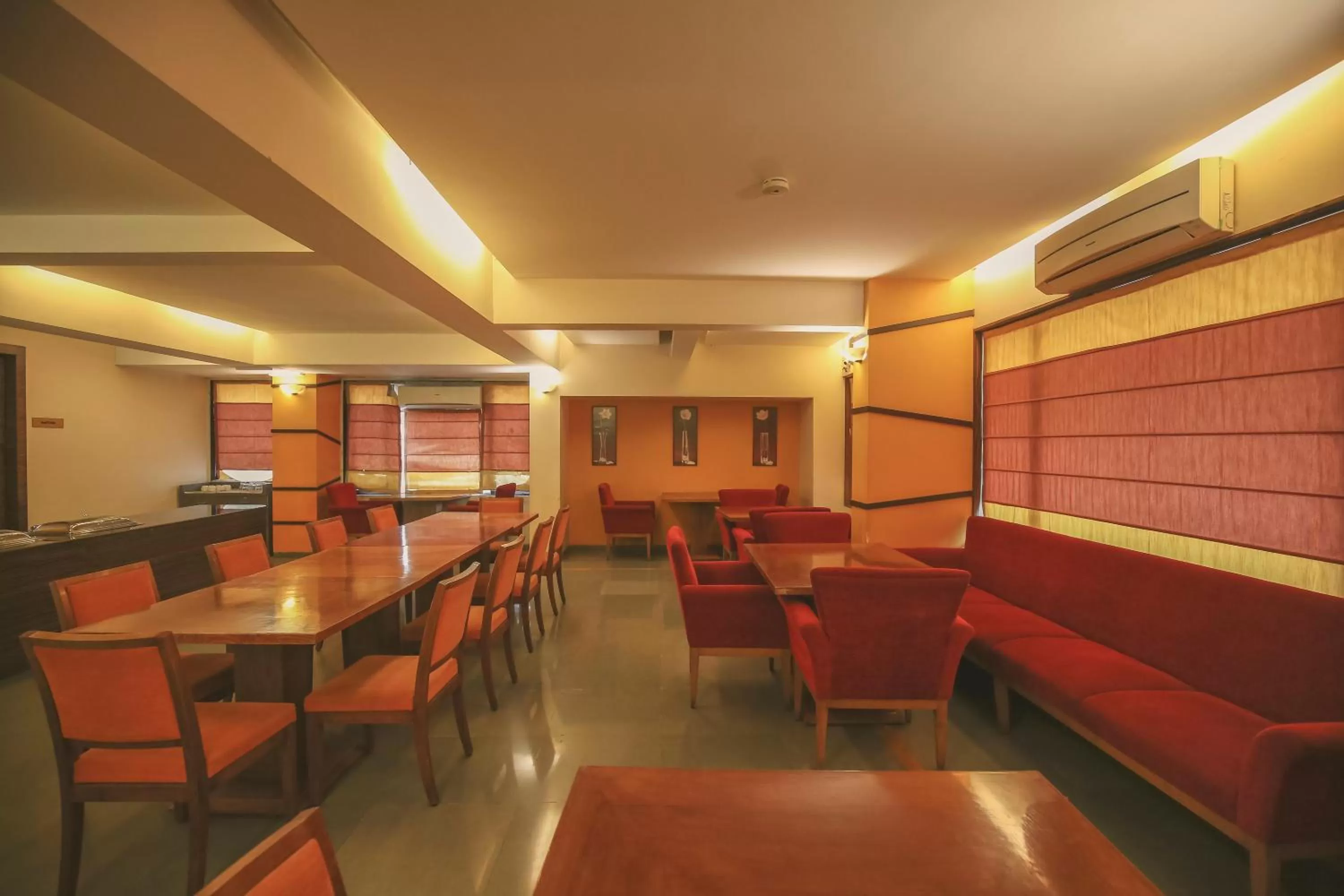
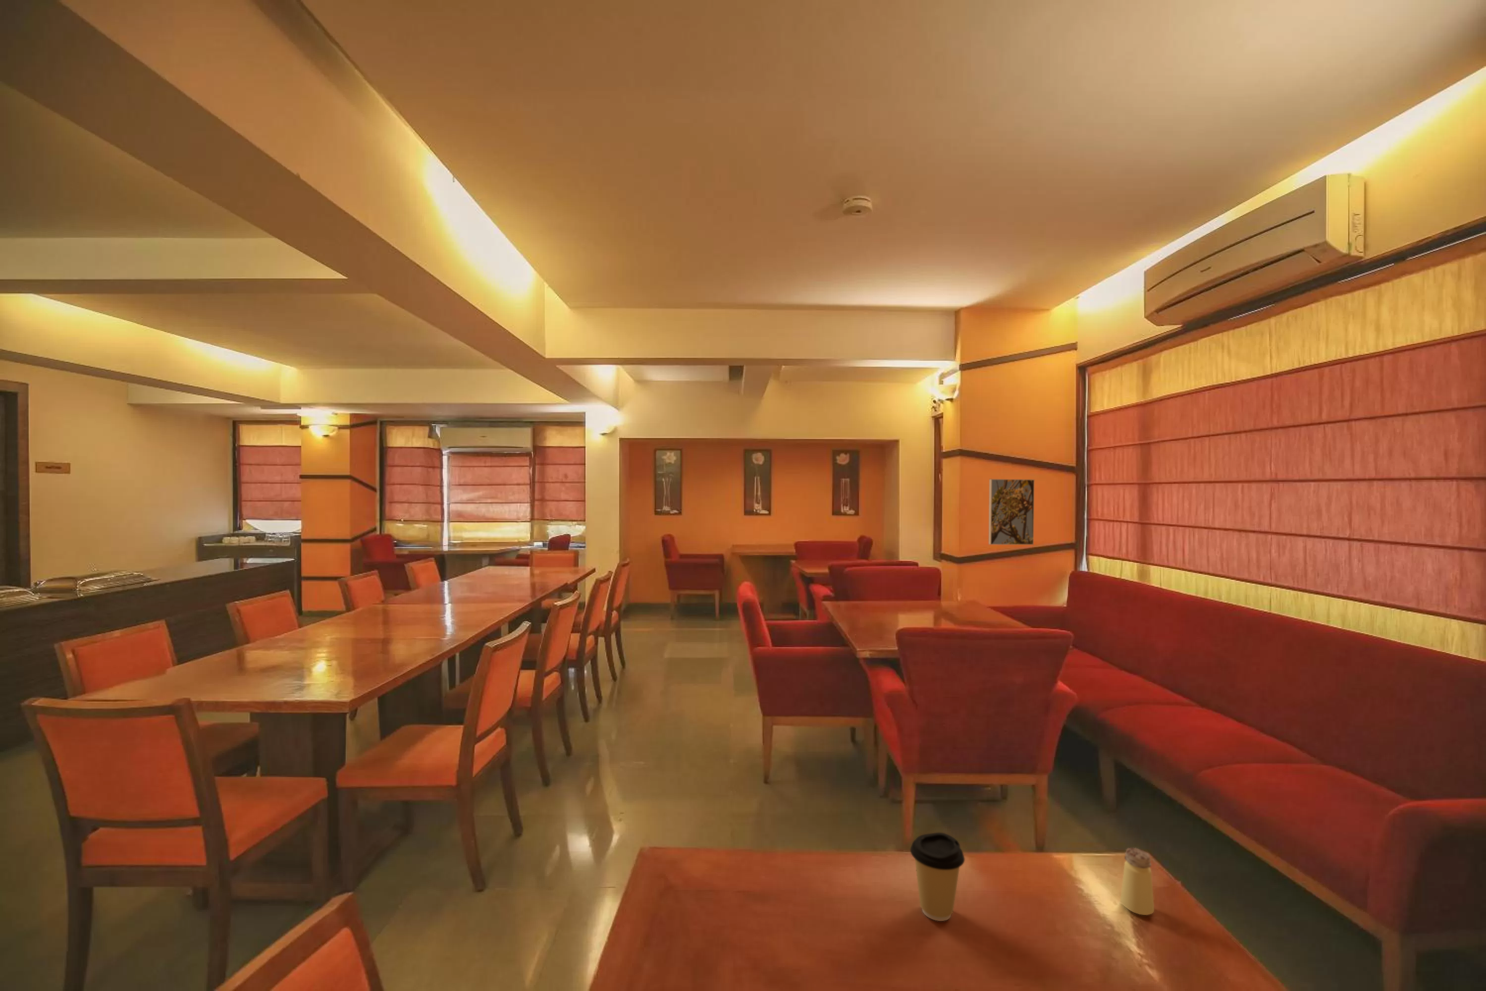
+ saltshaker (1138, 879)
+ coffee cup (936, 877)
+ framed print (1011, 512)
